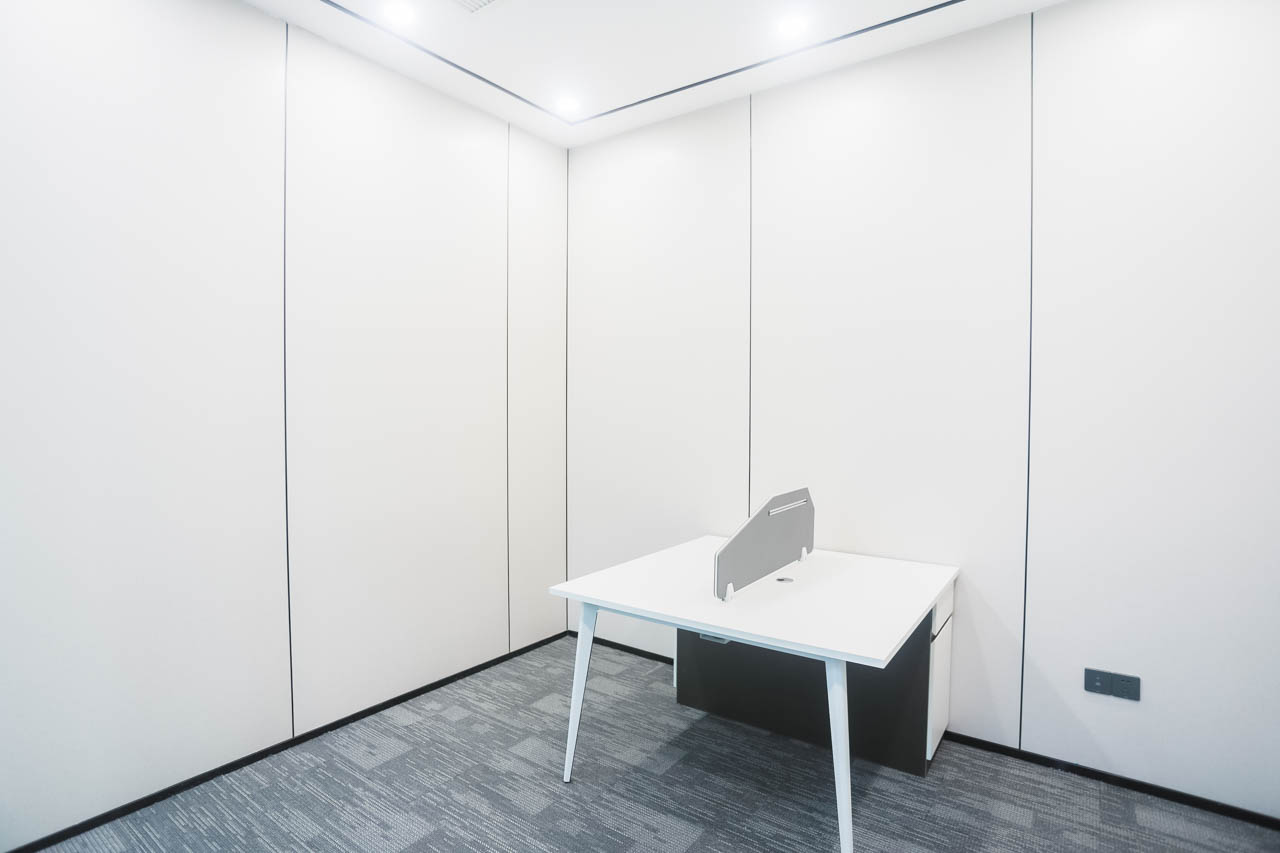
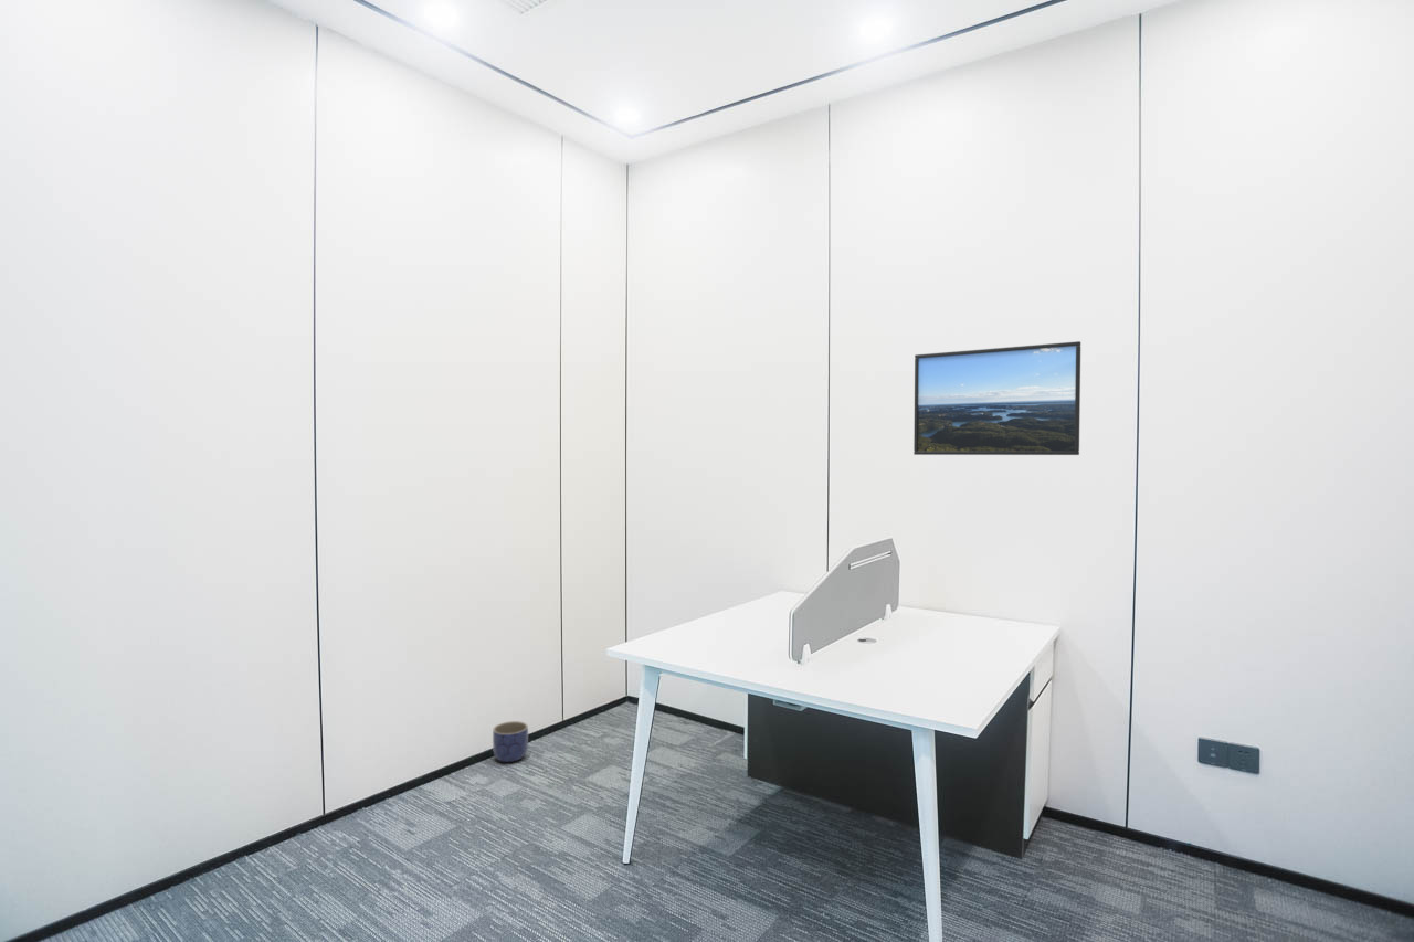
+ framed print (992, 401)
+ planter (510, 742)
